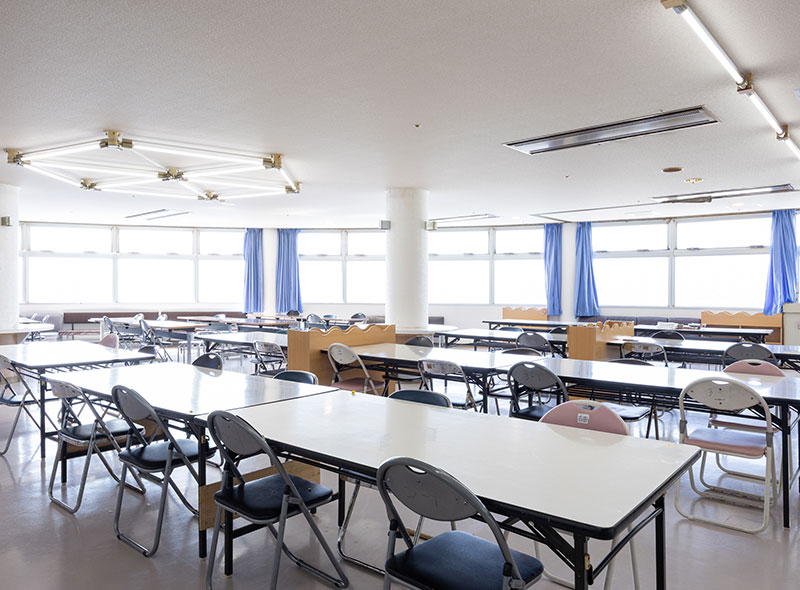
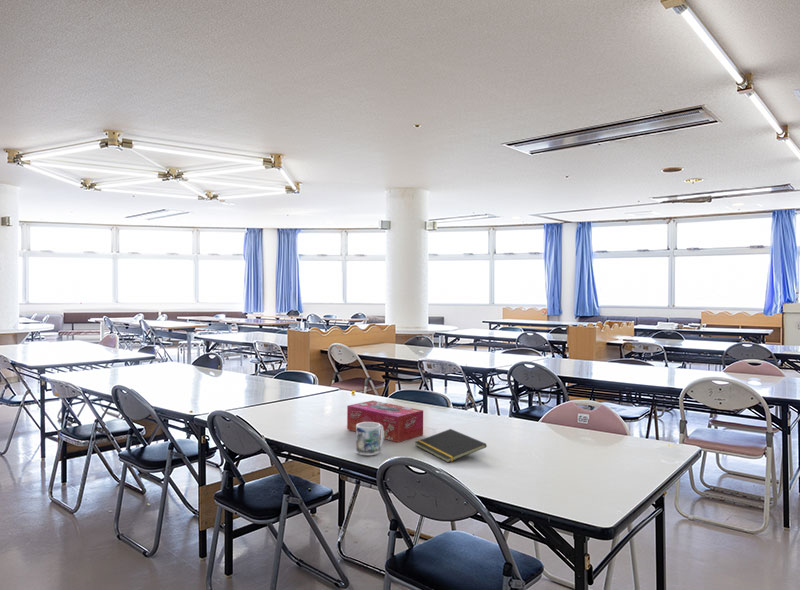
+ mug (371, 437)
+ notepad (449, 444)
+ tissue box (384, 420)
